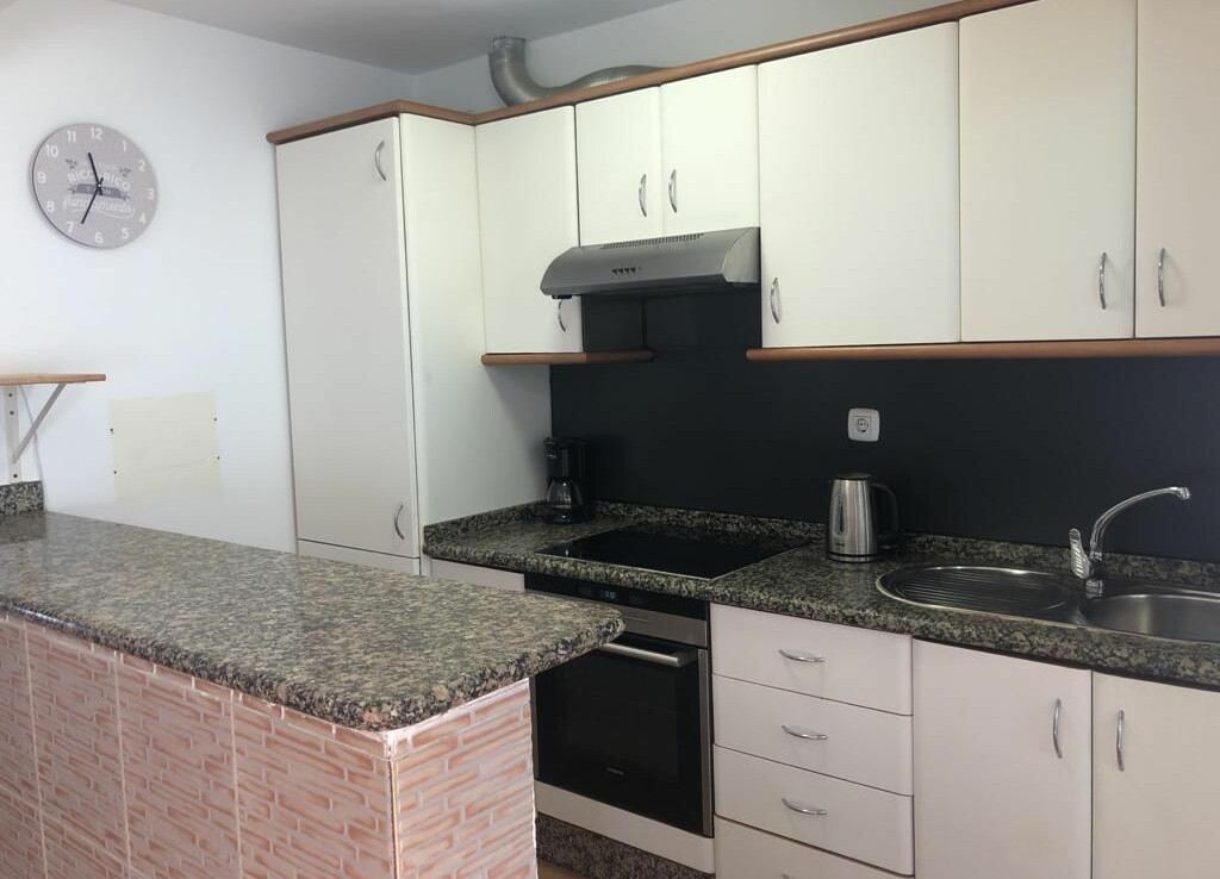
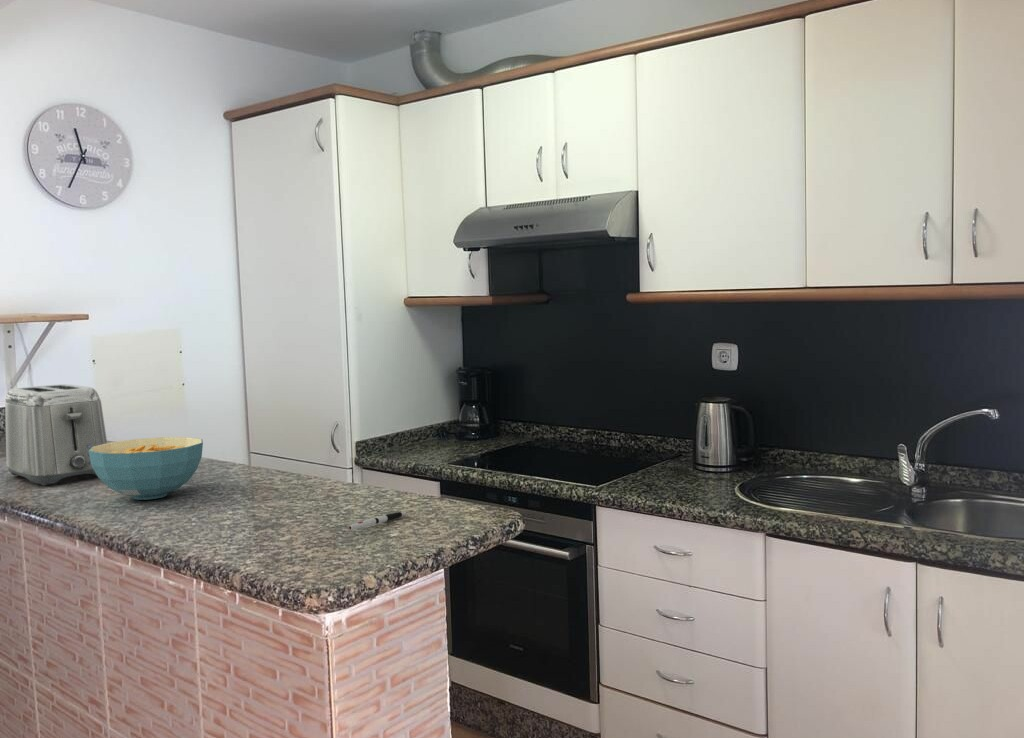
+ pen (379, 519)
+ toaster (53, 431)
+ cereal bowl (149, 470)
